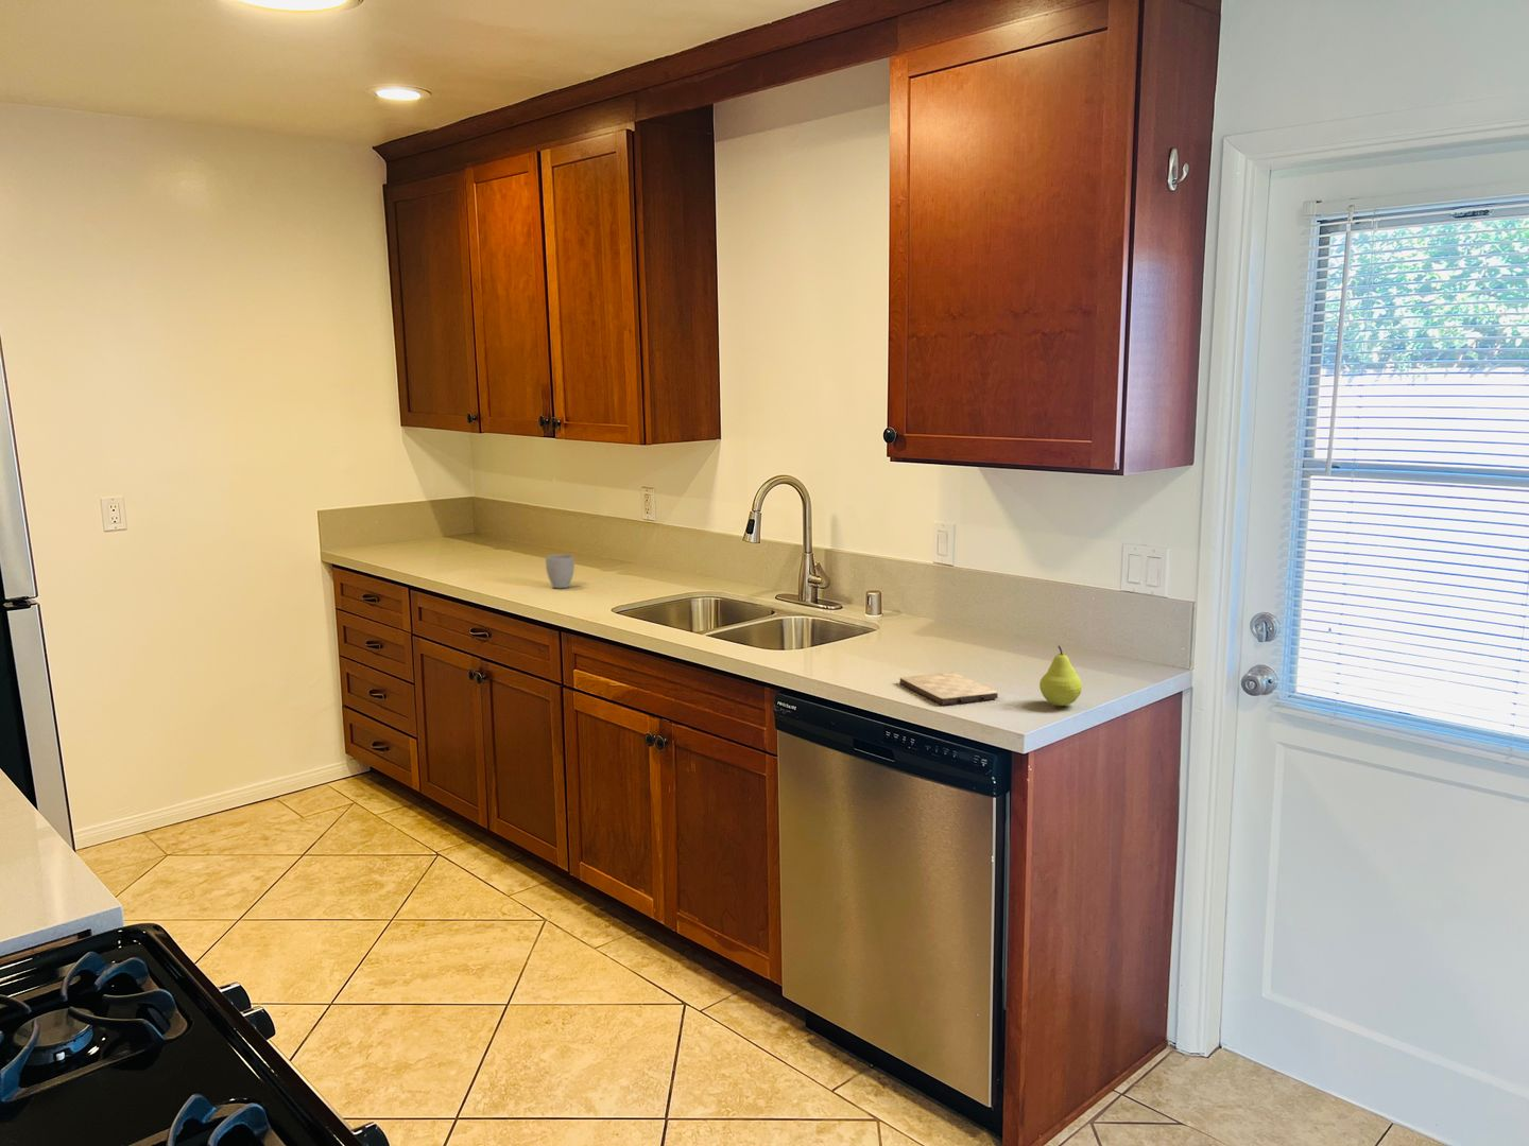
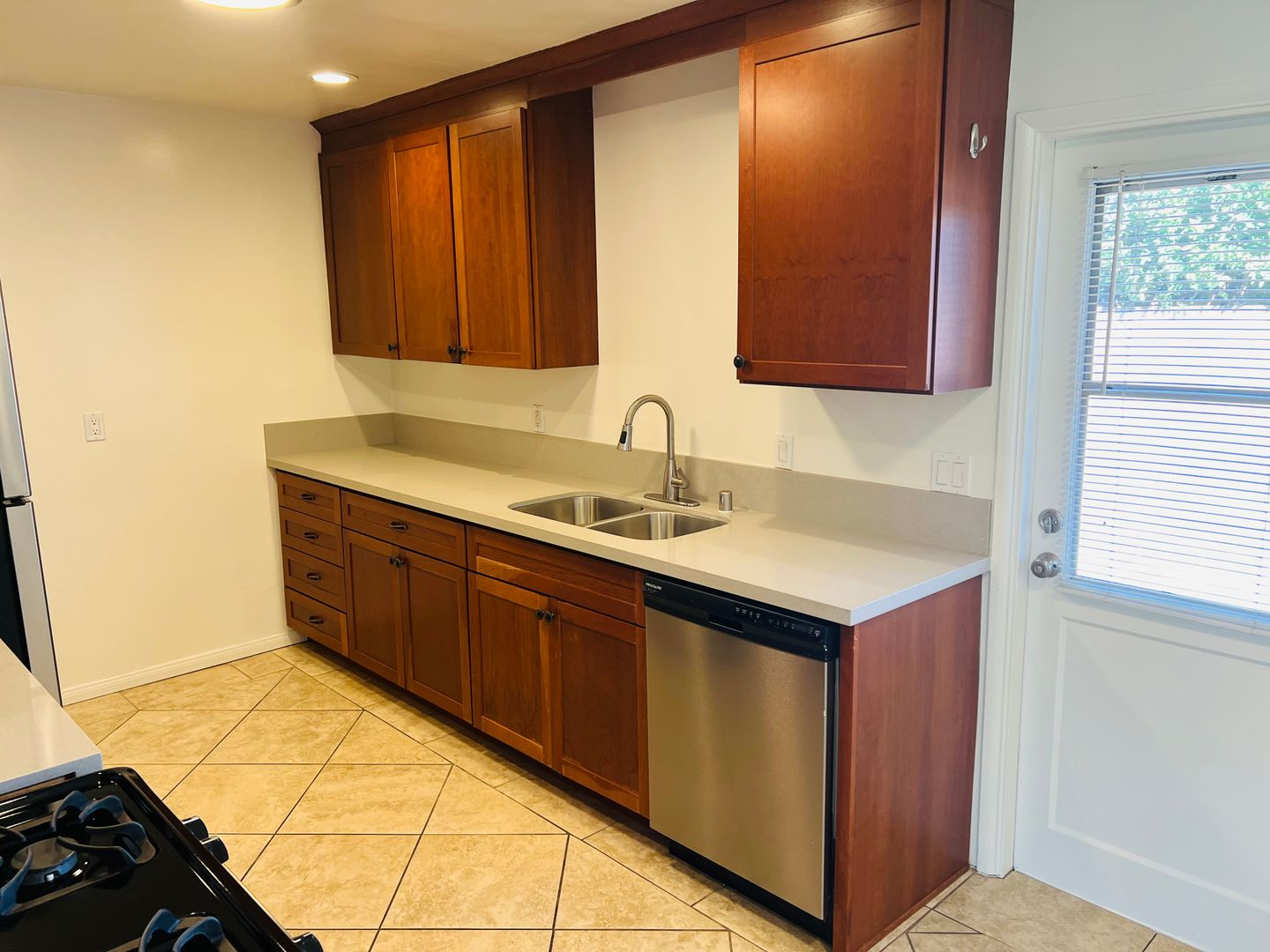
- mug (557, 571)
- fruit (1061, 675)
- cutting board (947, 686)
